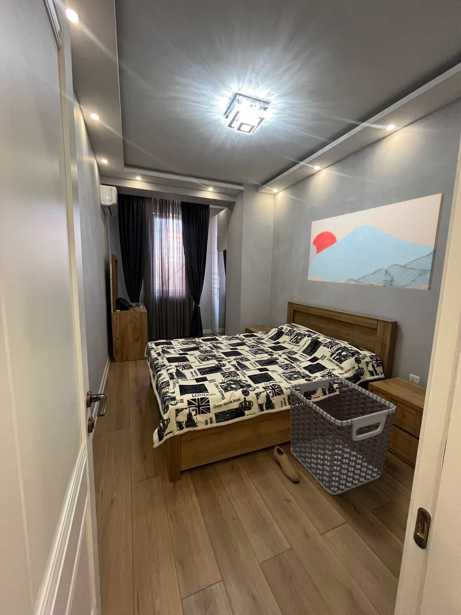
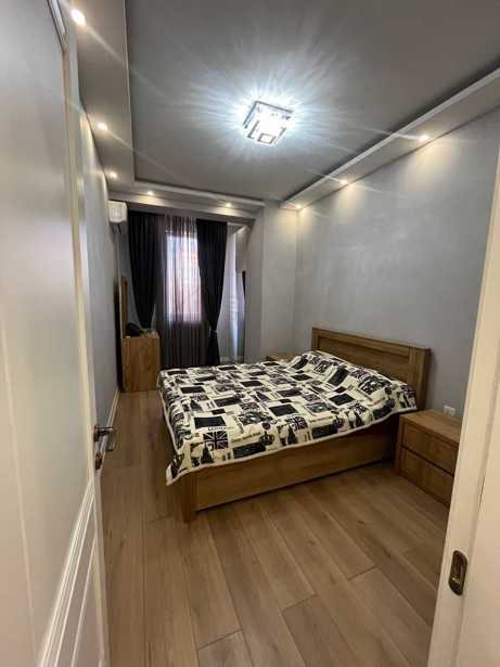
- shoe (286, 461)
- wall art (358, 248)
- clothes hamper (336, 429)
